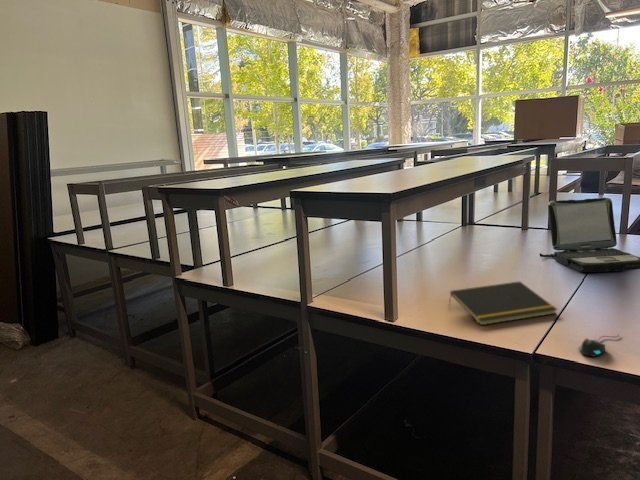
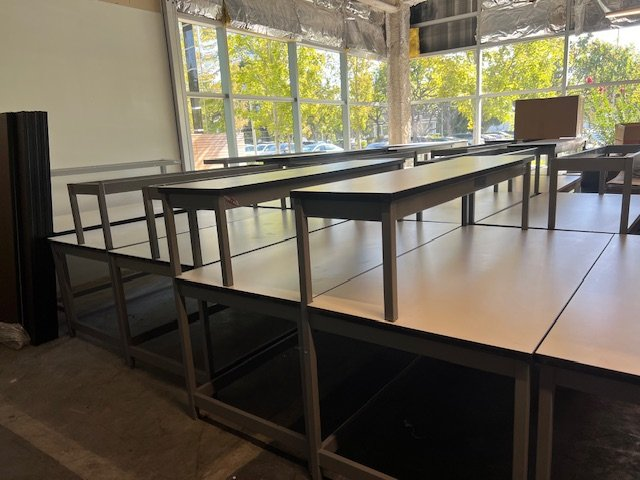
- notepad (501, 301)
- mouse (599, 340)
- laptop (593, 232)
